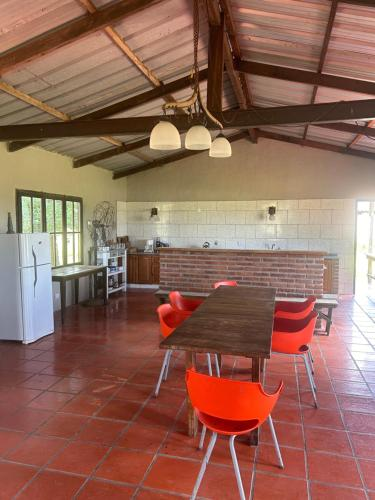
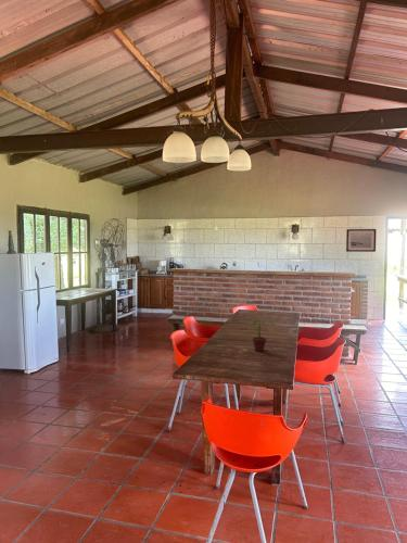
+ potted plant (258, 333)
+ wall art (360, 240)
